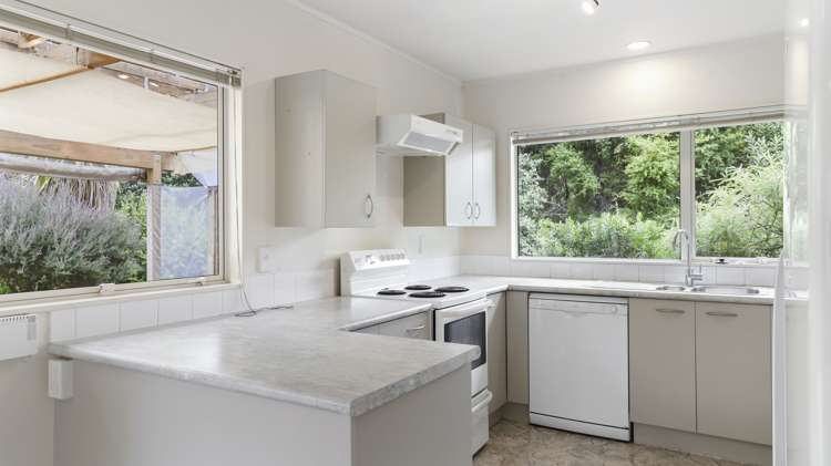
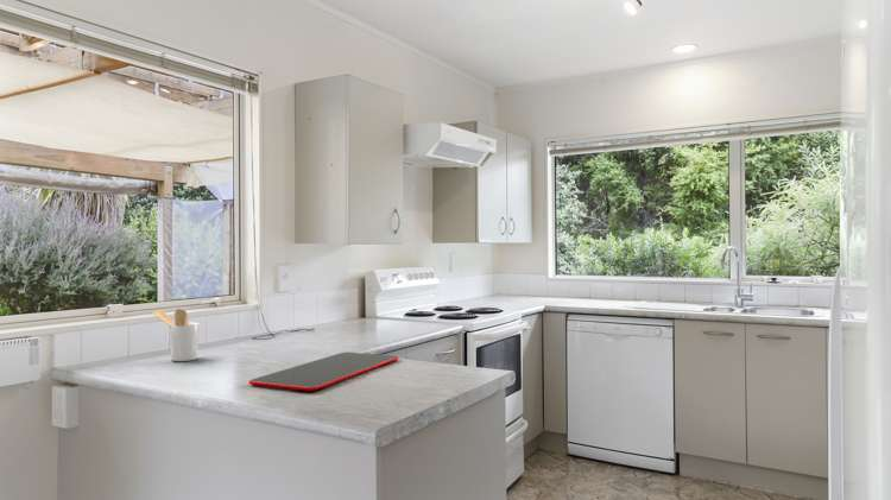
+ utensil holder (176, 333)
+ cutting board (330, 368)
